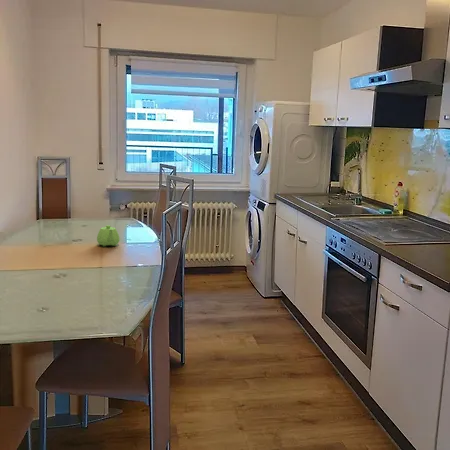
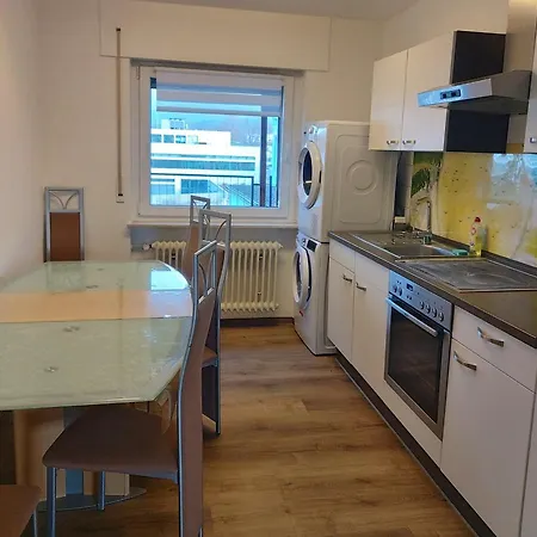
- teapot (108, 235)
